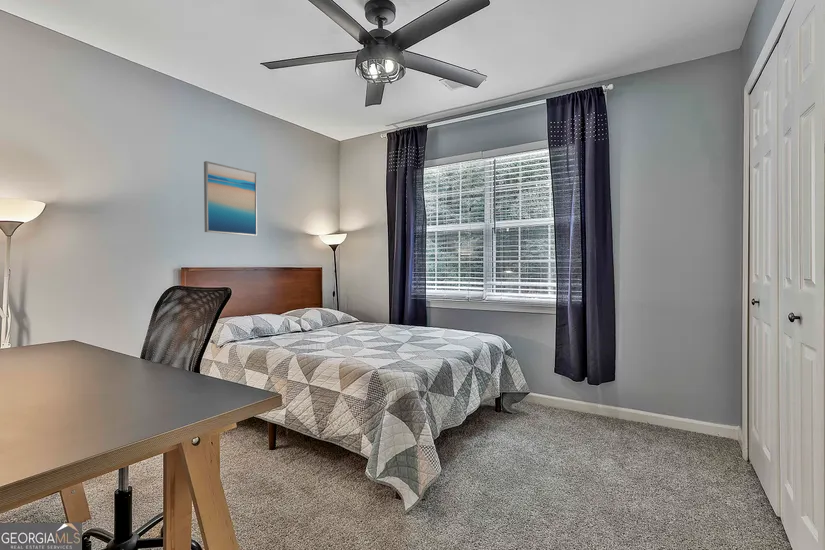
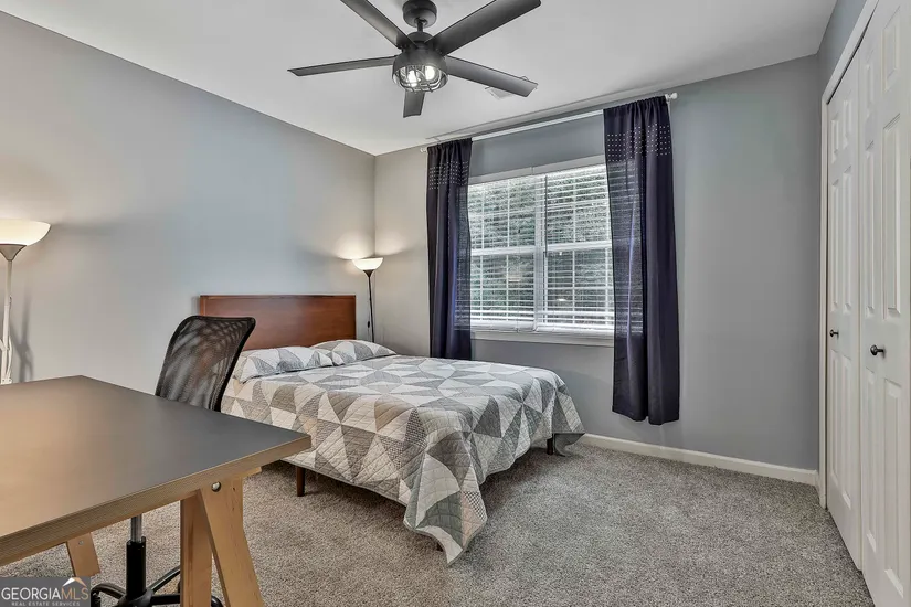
- wall art (231, 200)
